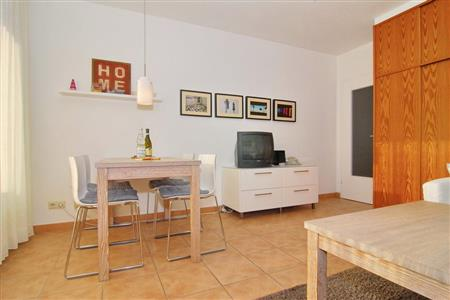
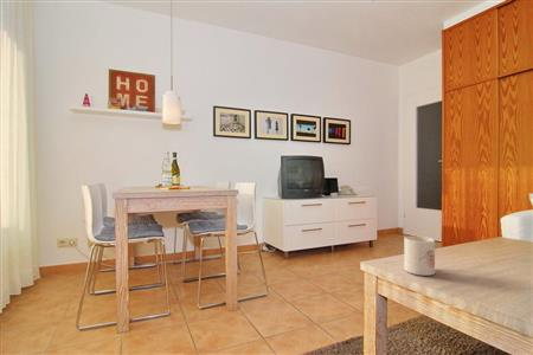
+ mug (422, 253)
